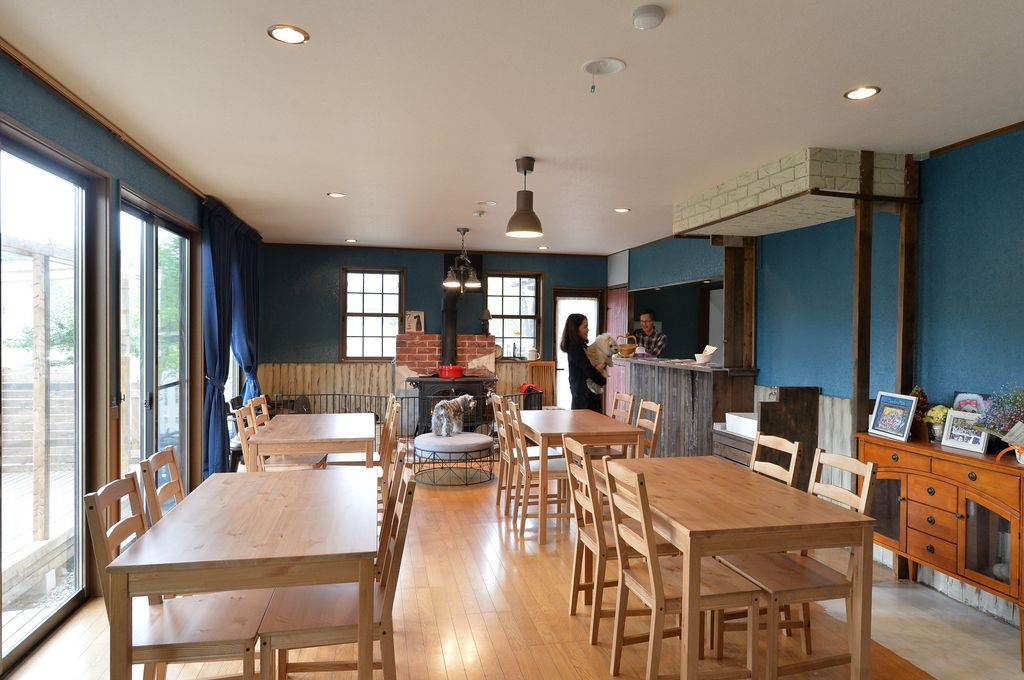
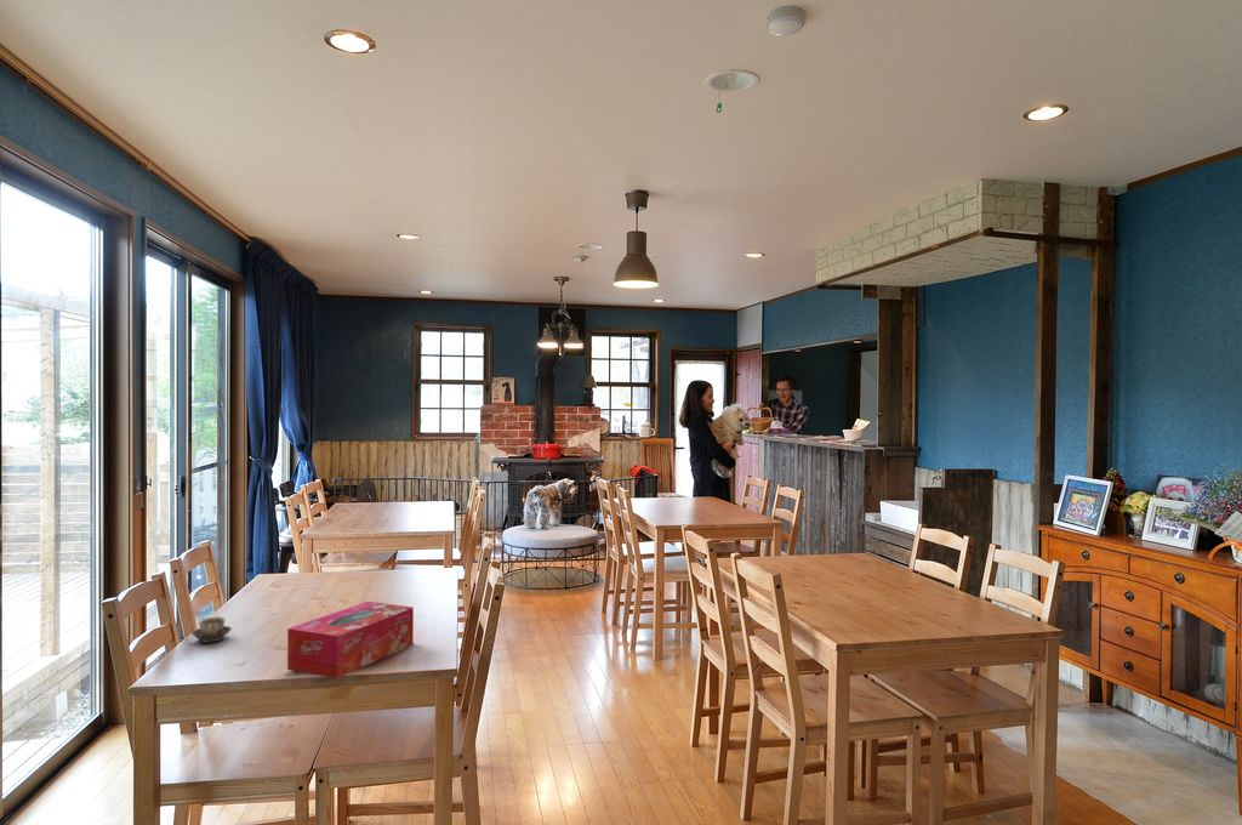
+ cup (211, 630)
+ tissue box (353, 636)
